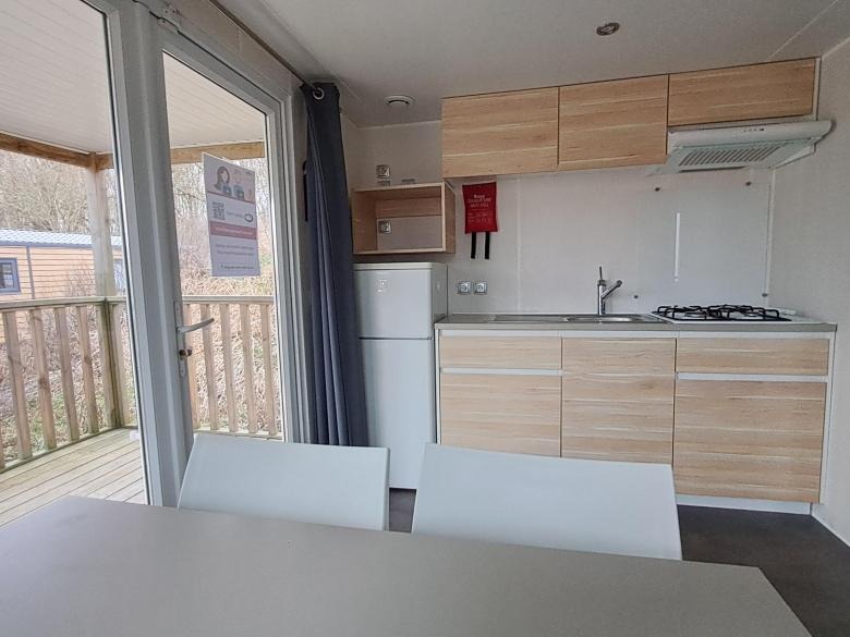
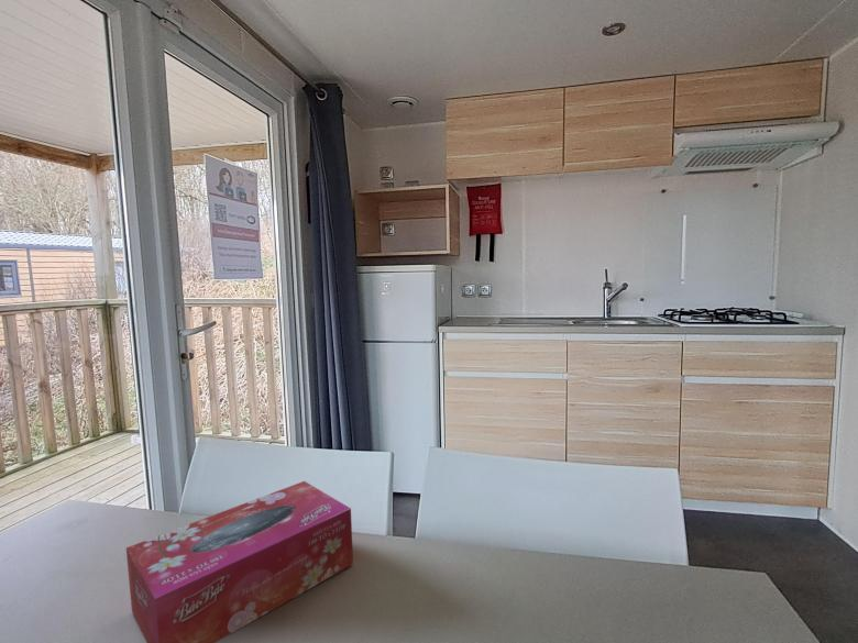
+ tissue box (248, 556)
